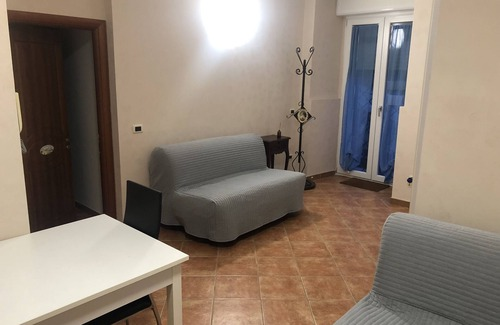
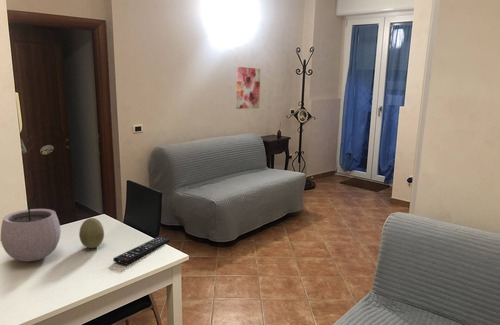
+ fruit (91, 232)
+ wall art (248, 88)
+ remote control (143, 249)
+ plant pot (31, 227)
